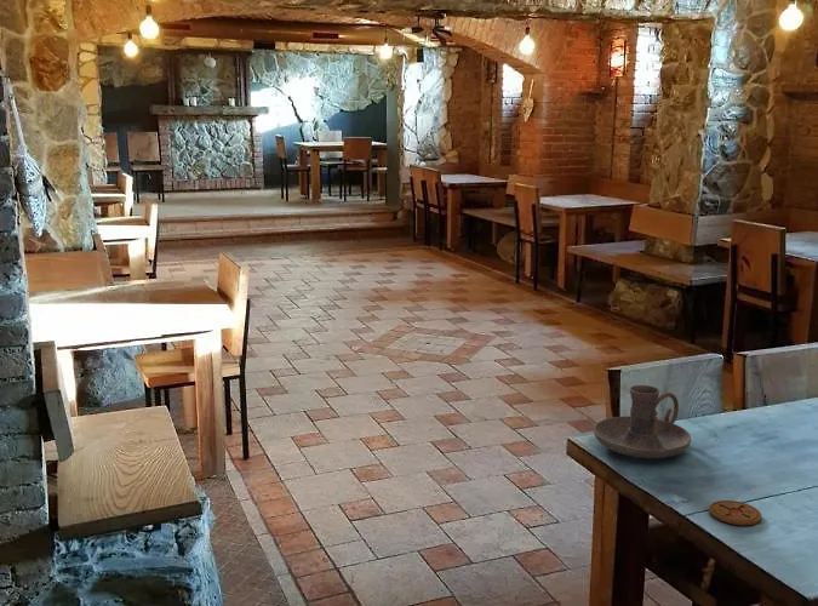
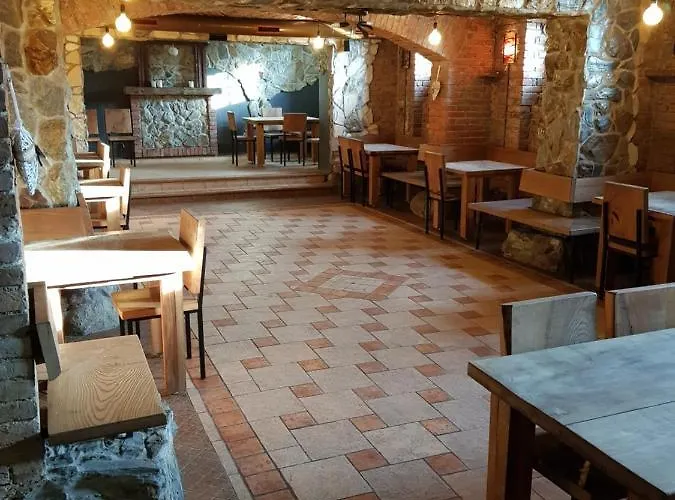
- coaster (734, 511)
- candle holder (648, 416)
